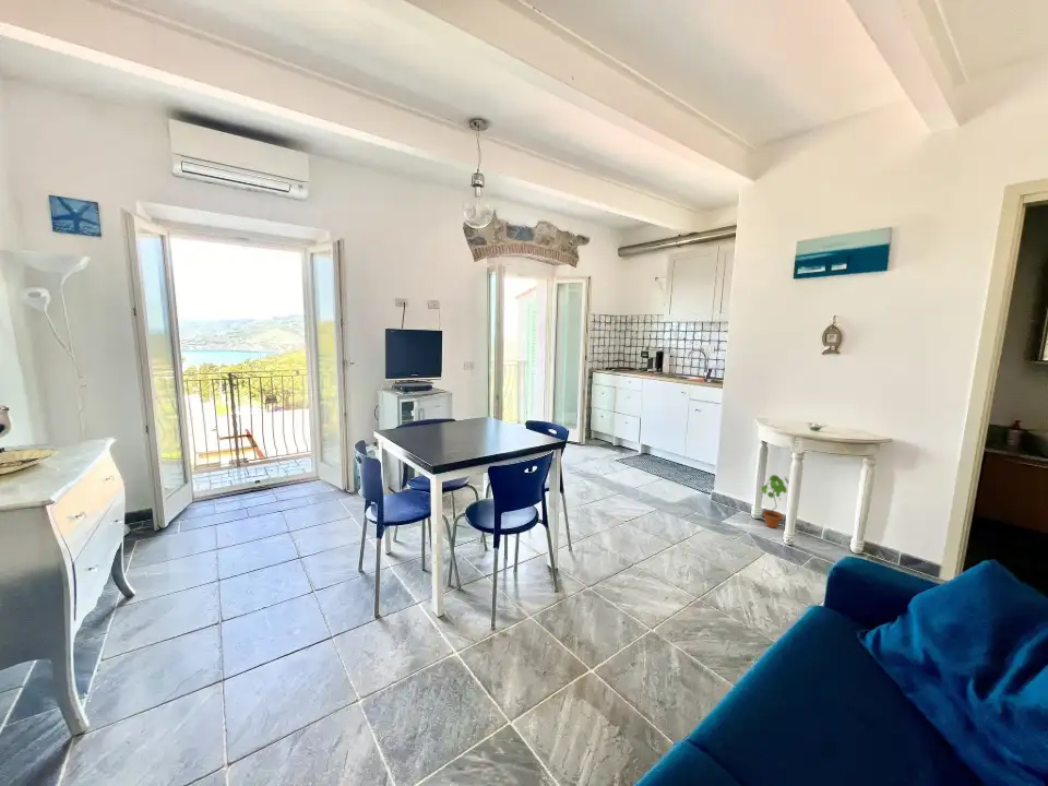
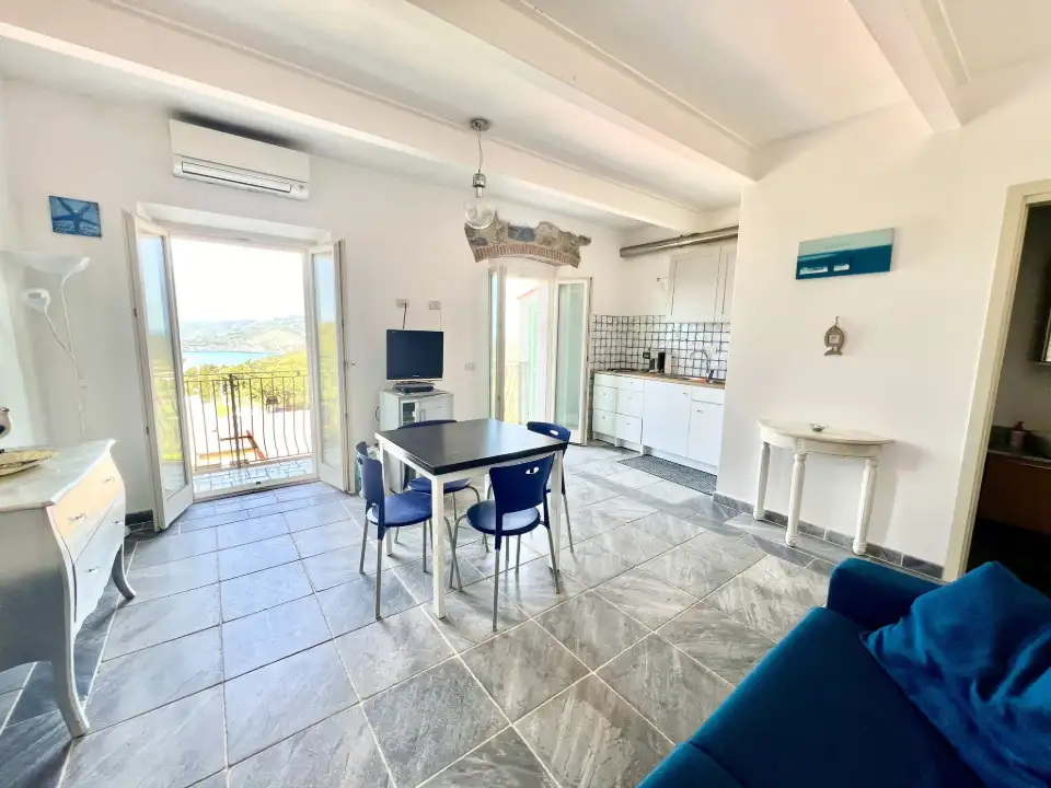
- potted plant (775, 501)
